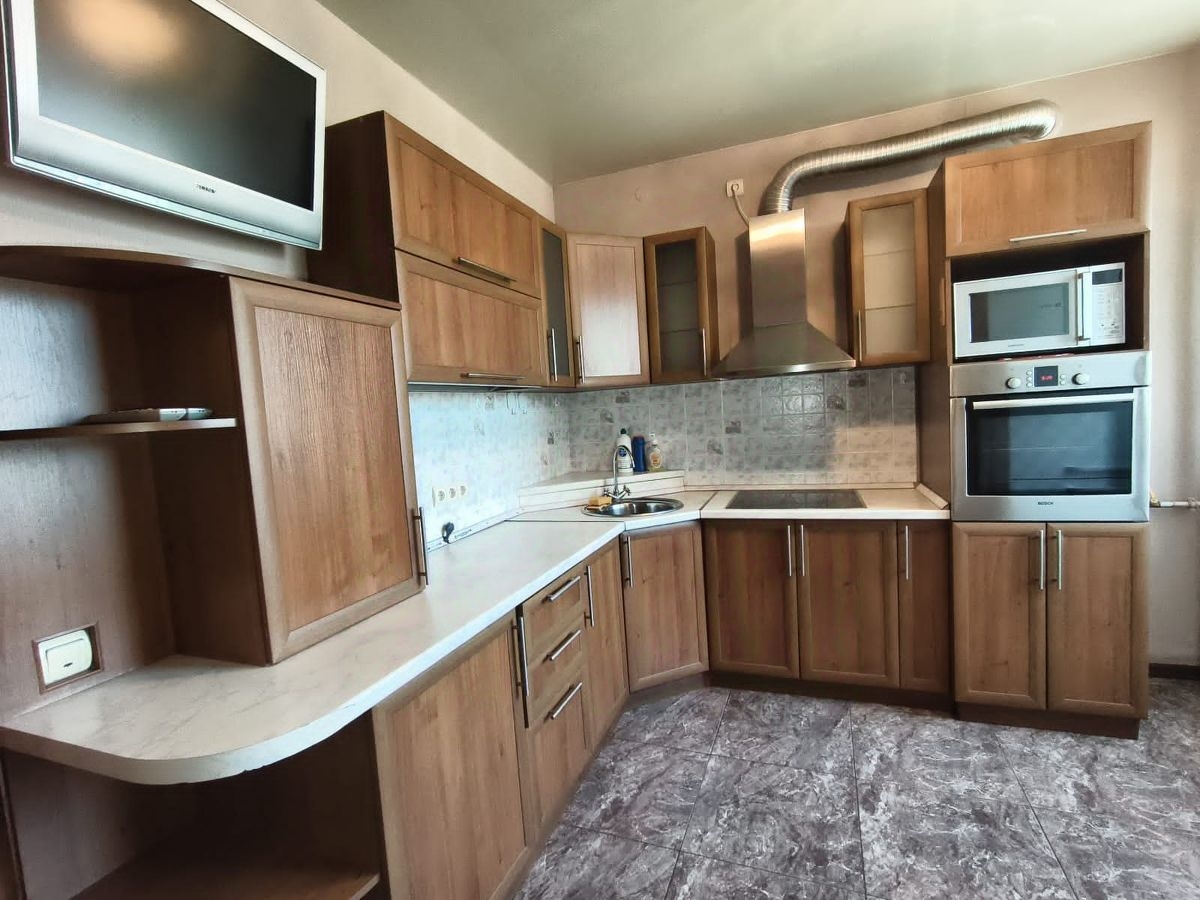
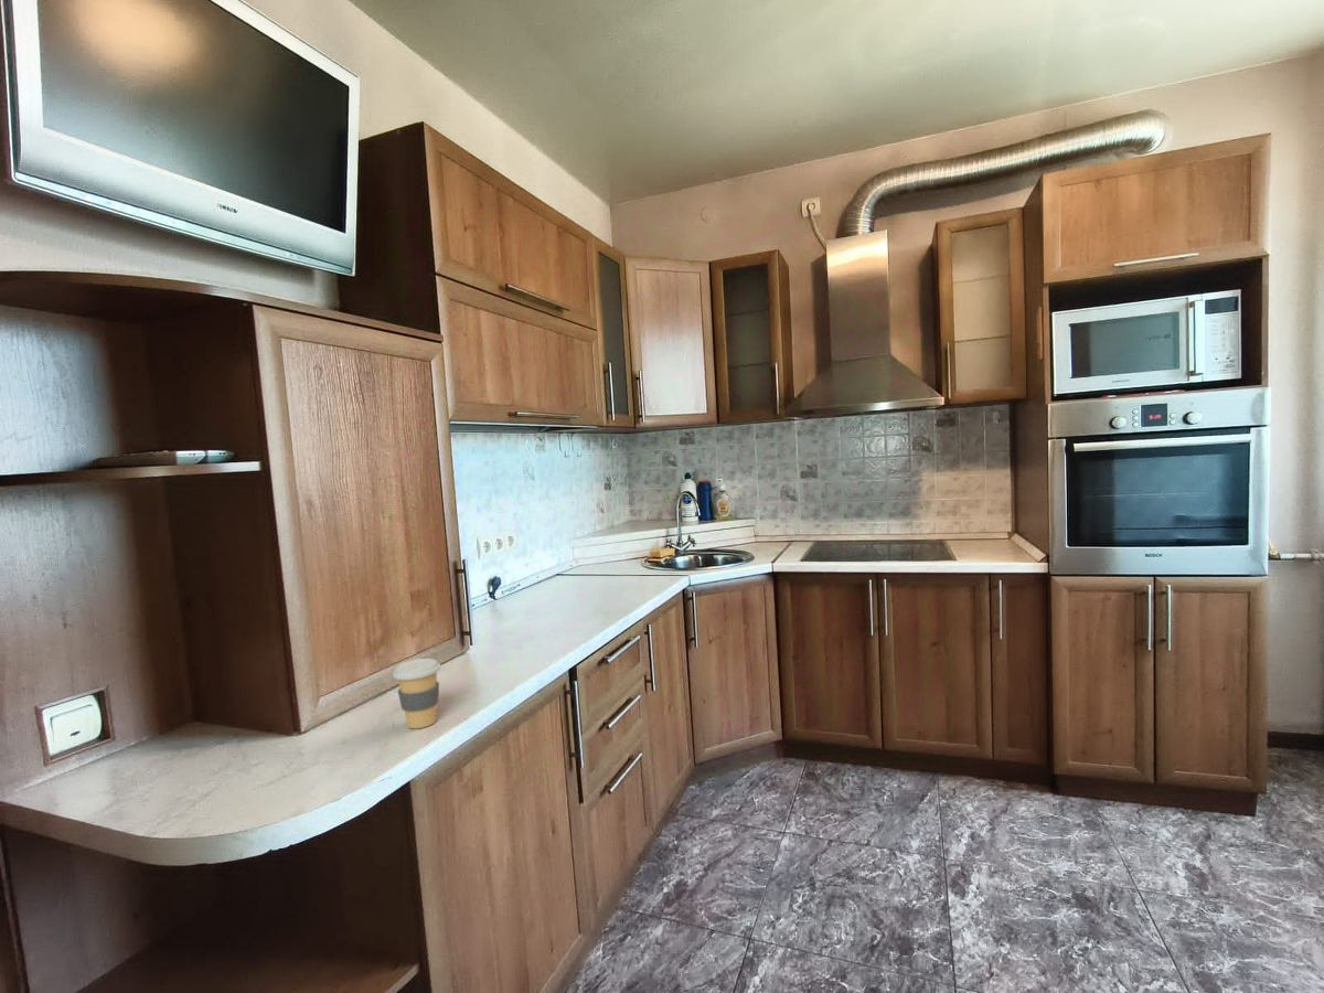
+ coffee cup (418, 693)
